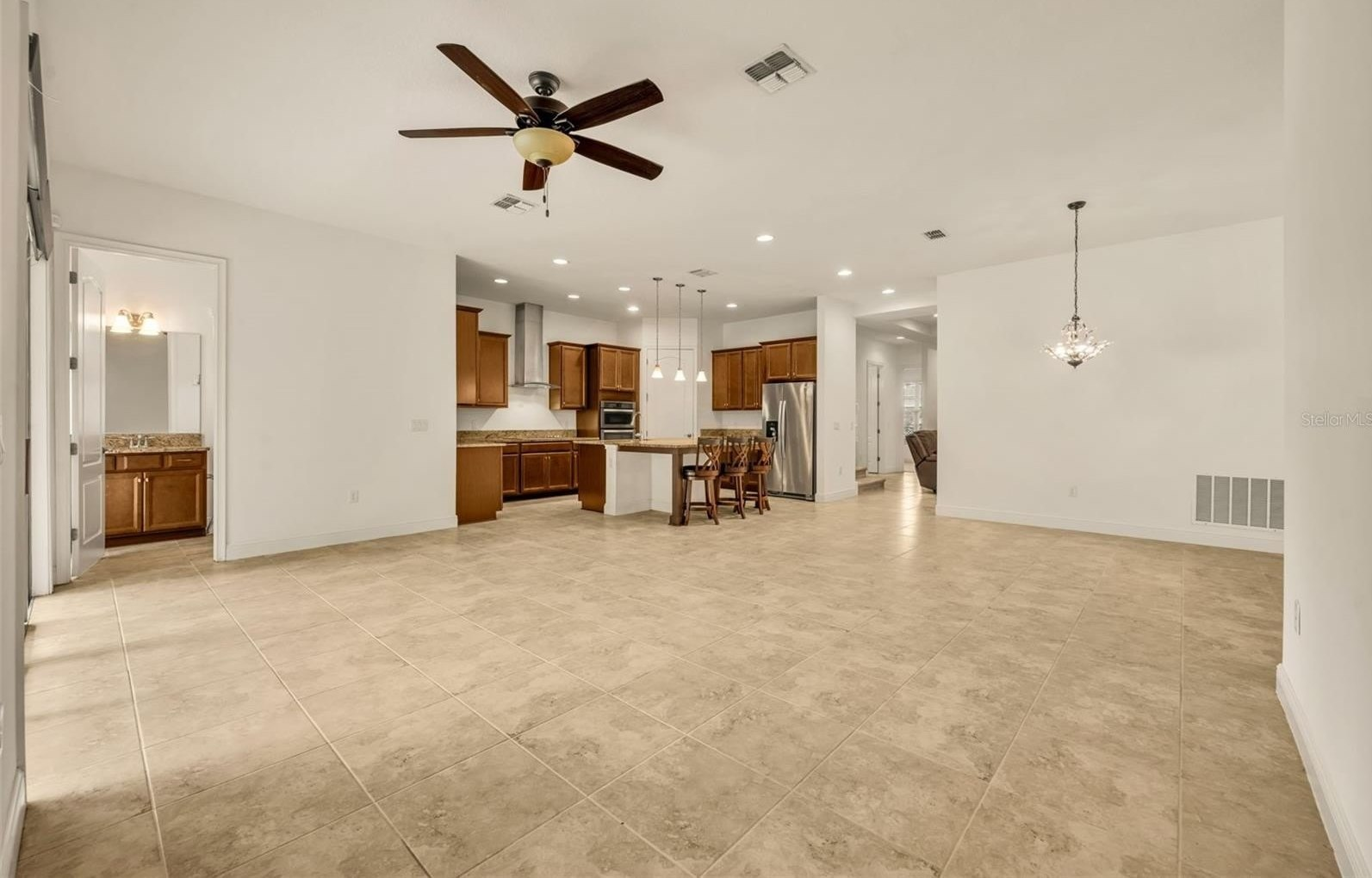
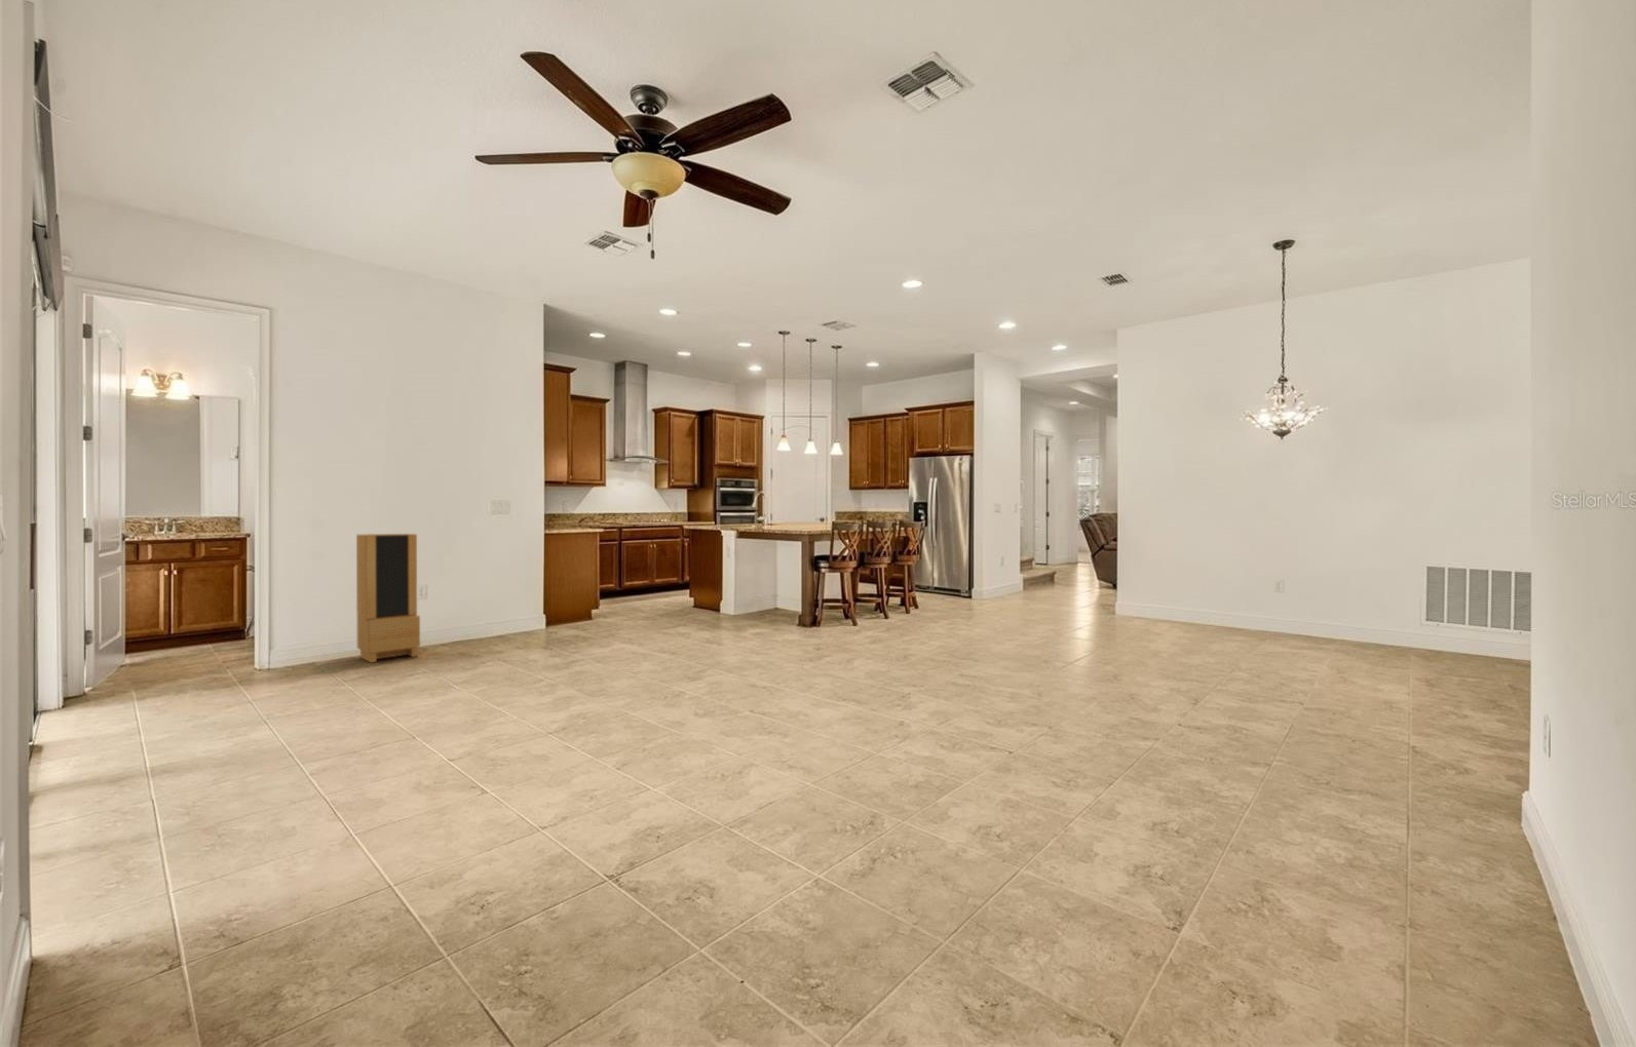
+ storage cabinet (389, 595)
